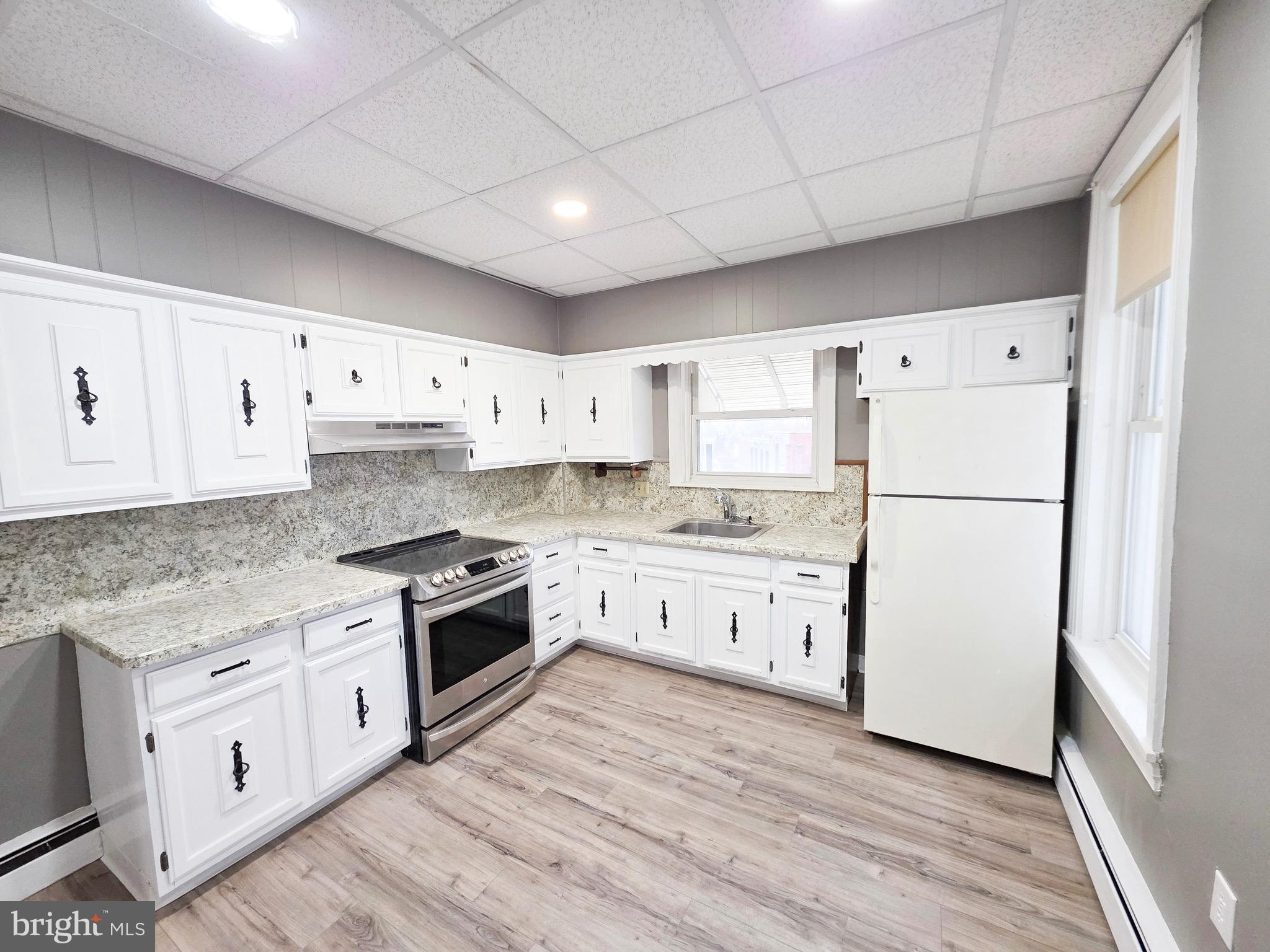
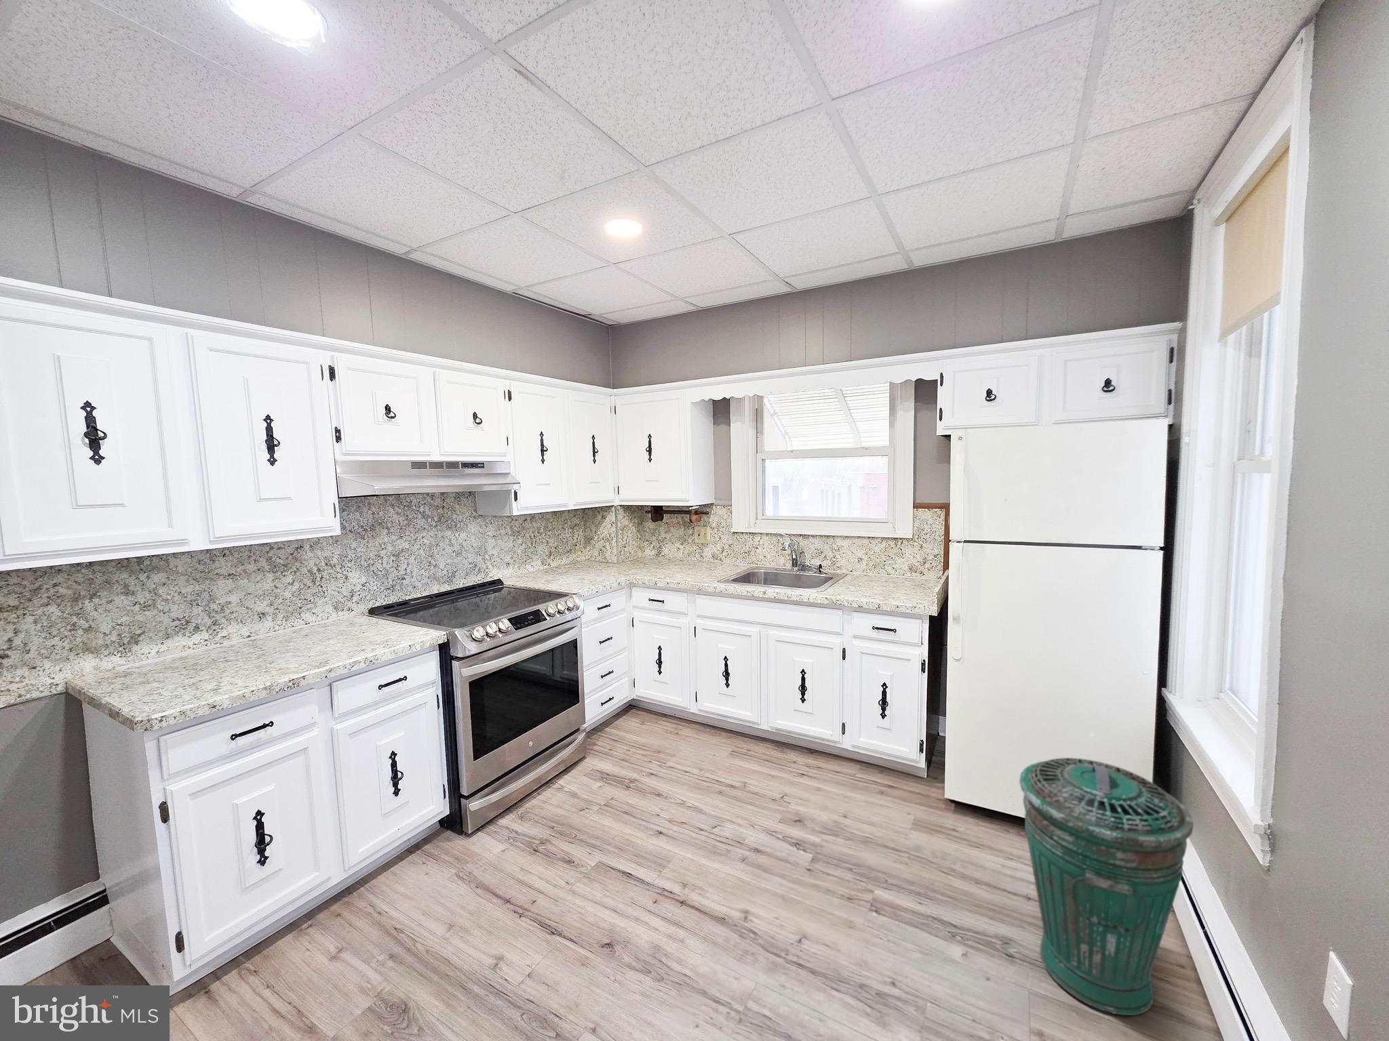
+ trash can (1097, 872)
